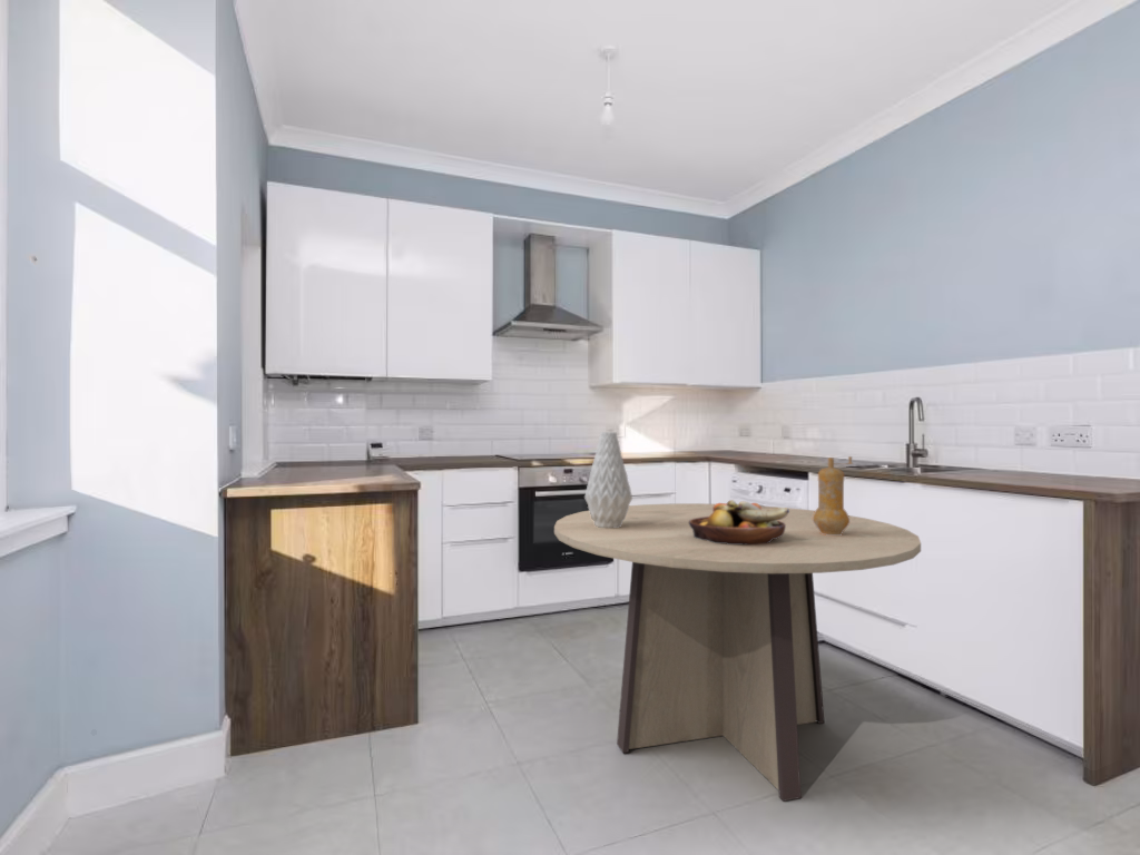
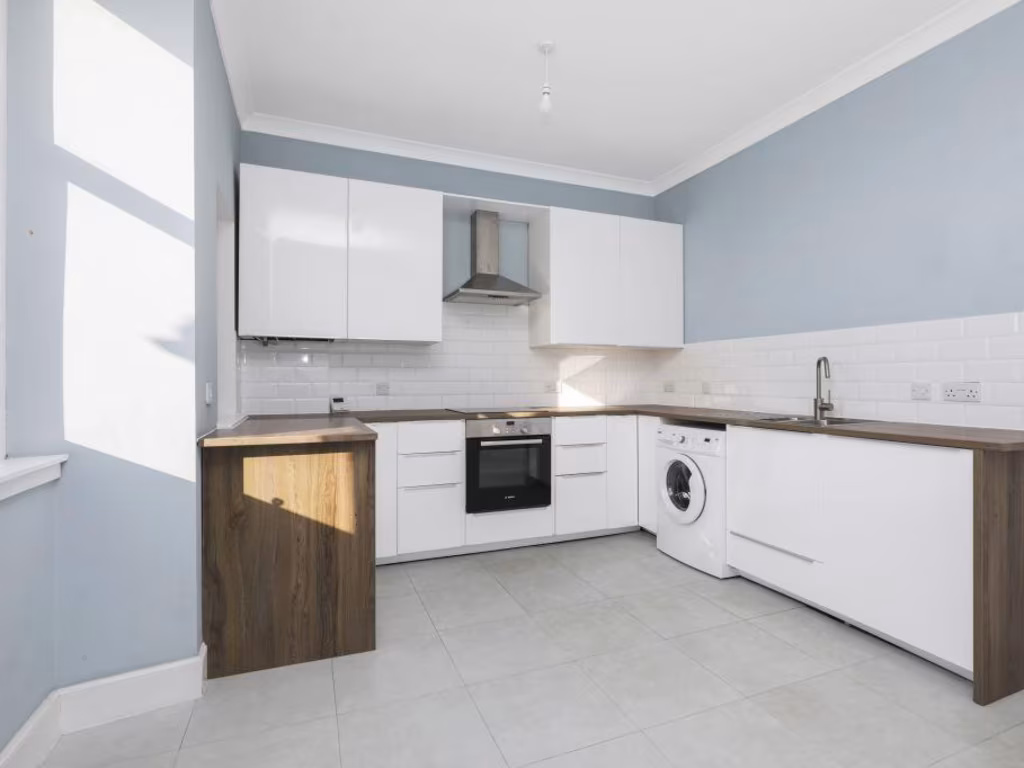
- vase (608, 478)
- pepper mill (834, 494)
- fruit bowl (737, 518)
- dining table (724, 629)
